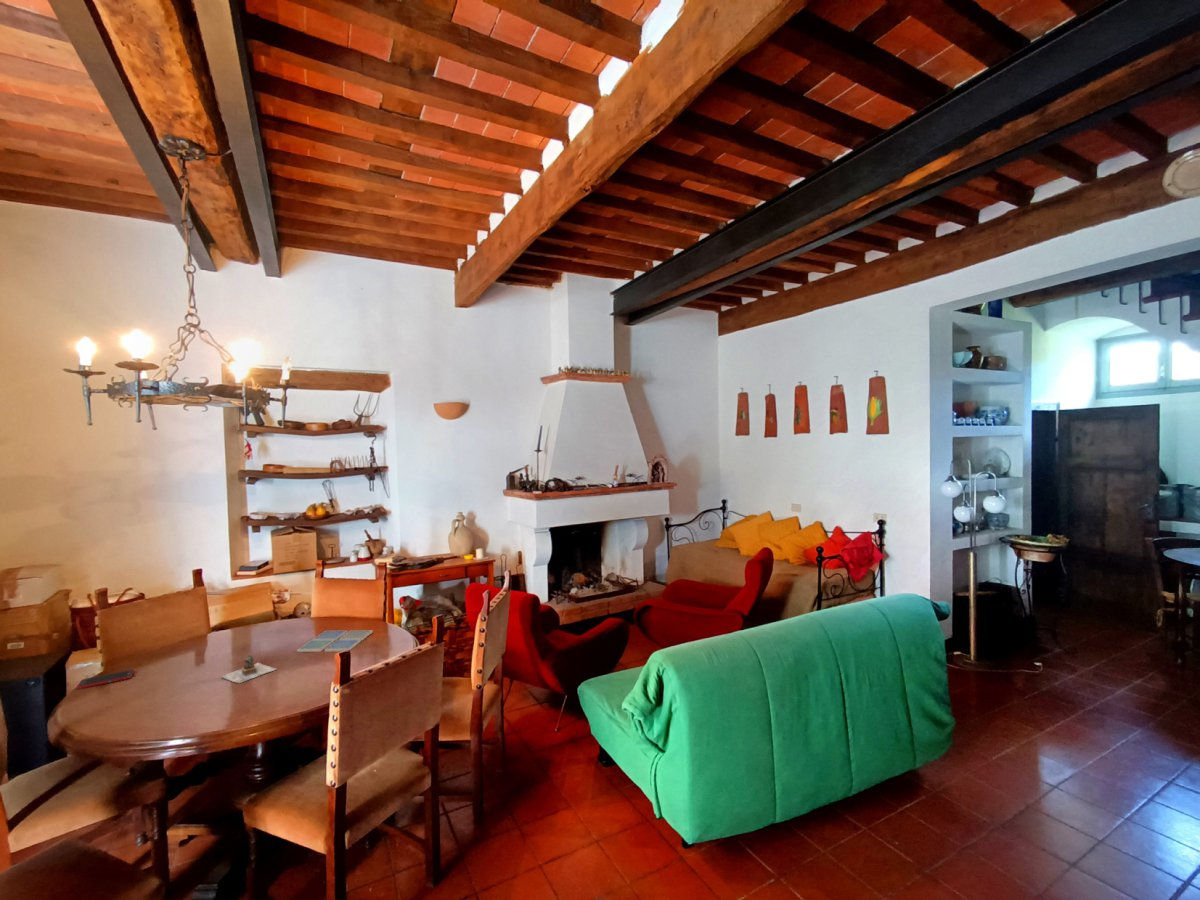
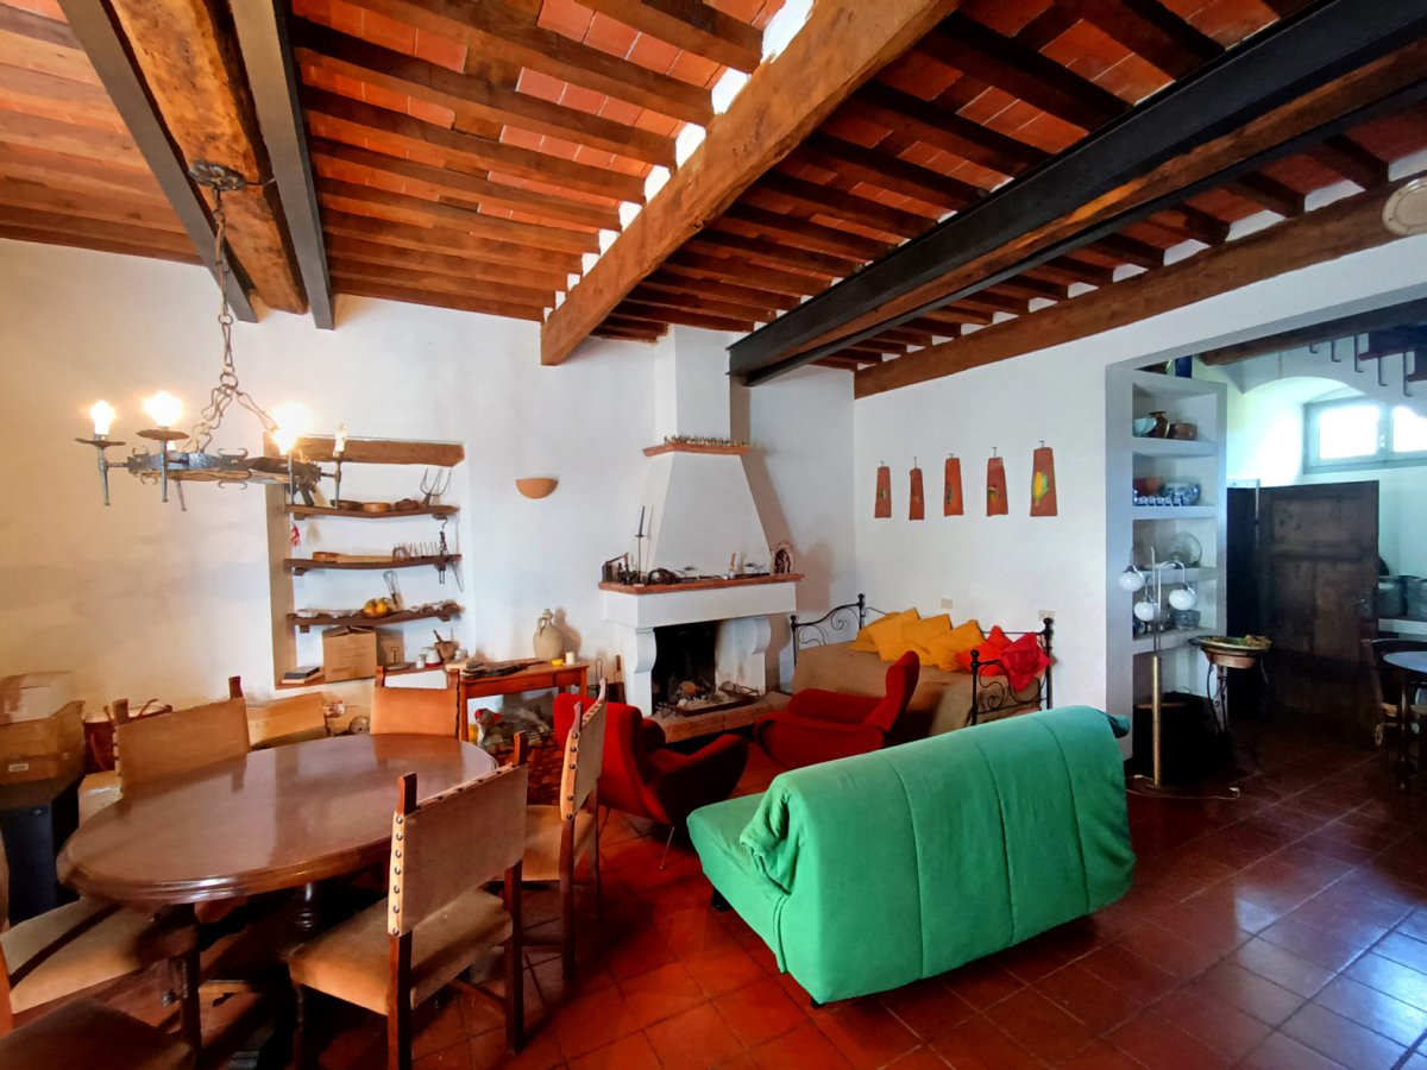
- teapot (249, 664)
- cell phone (106, 679)
- drink coaster (336, 640)
